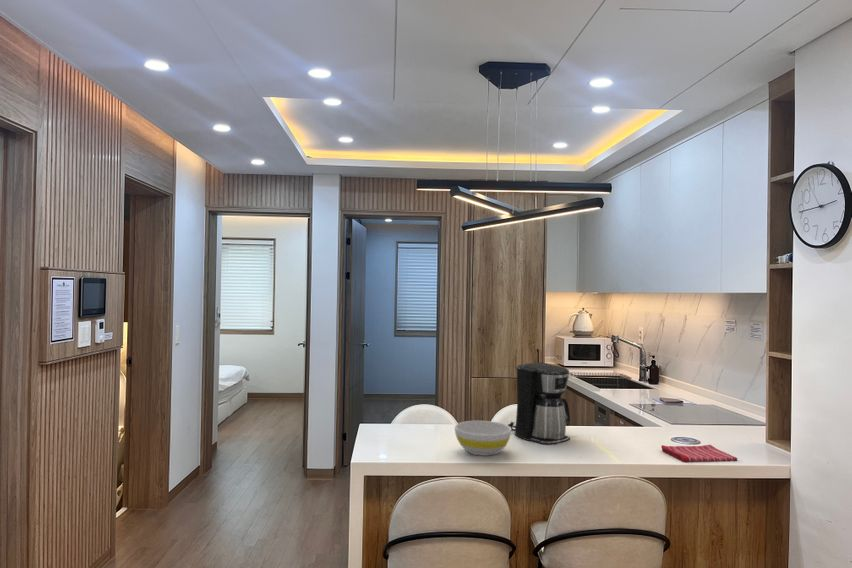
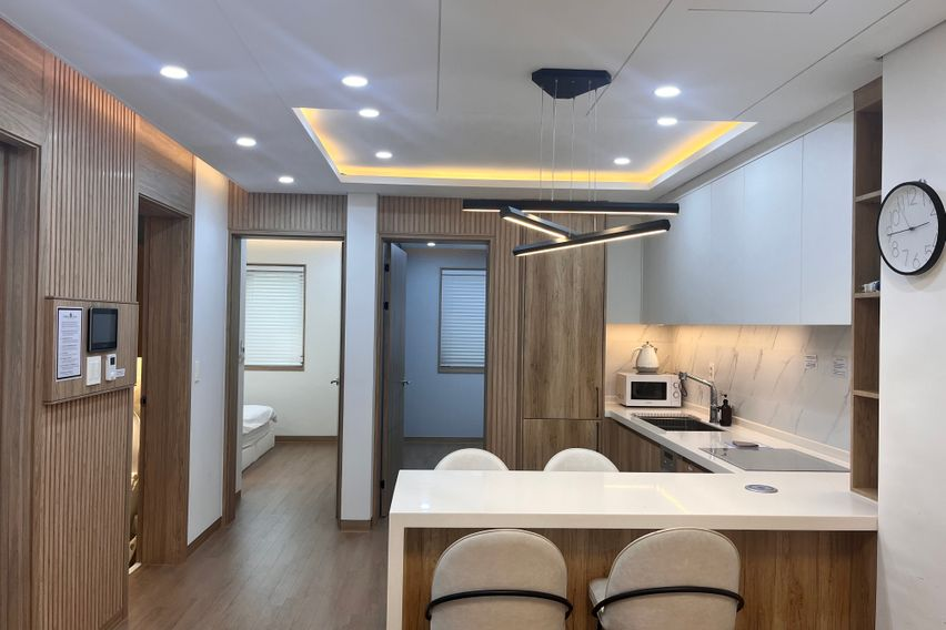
- bowl (482, 439)
- coffee maker (541, 399)
- dish towel (697, 453)
